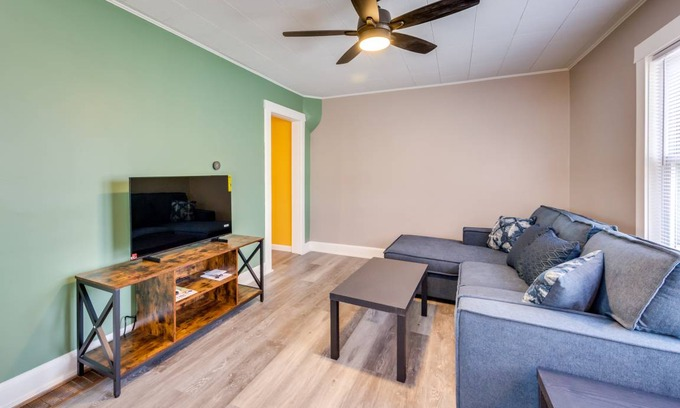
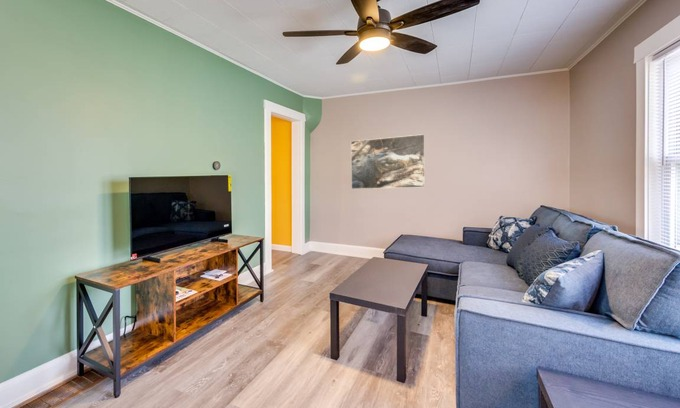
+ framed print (386, 163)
